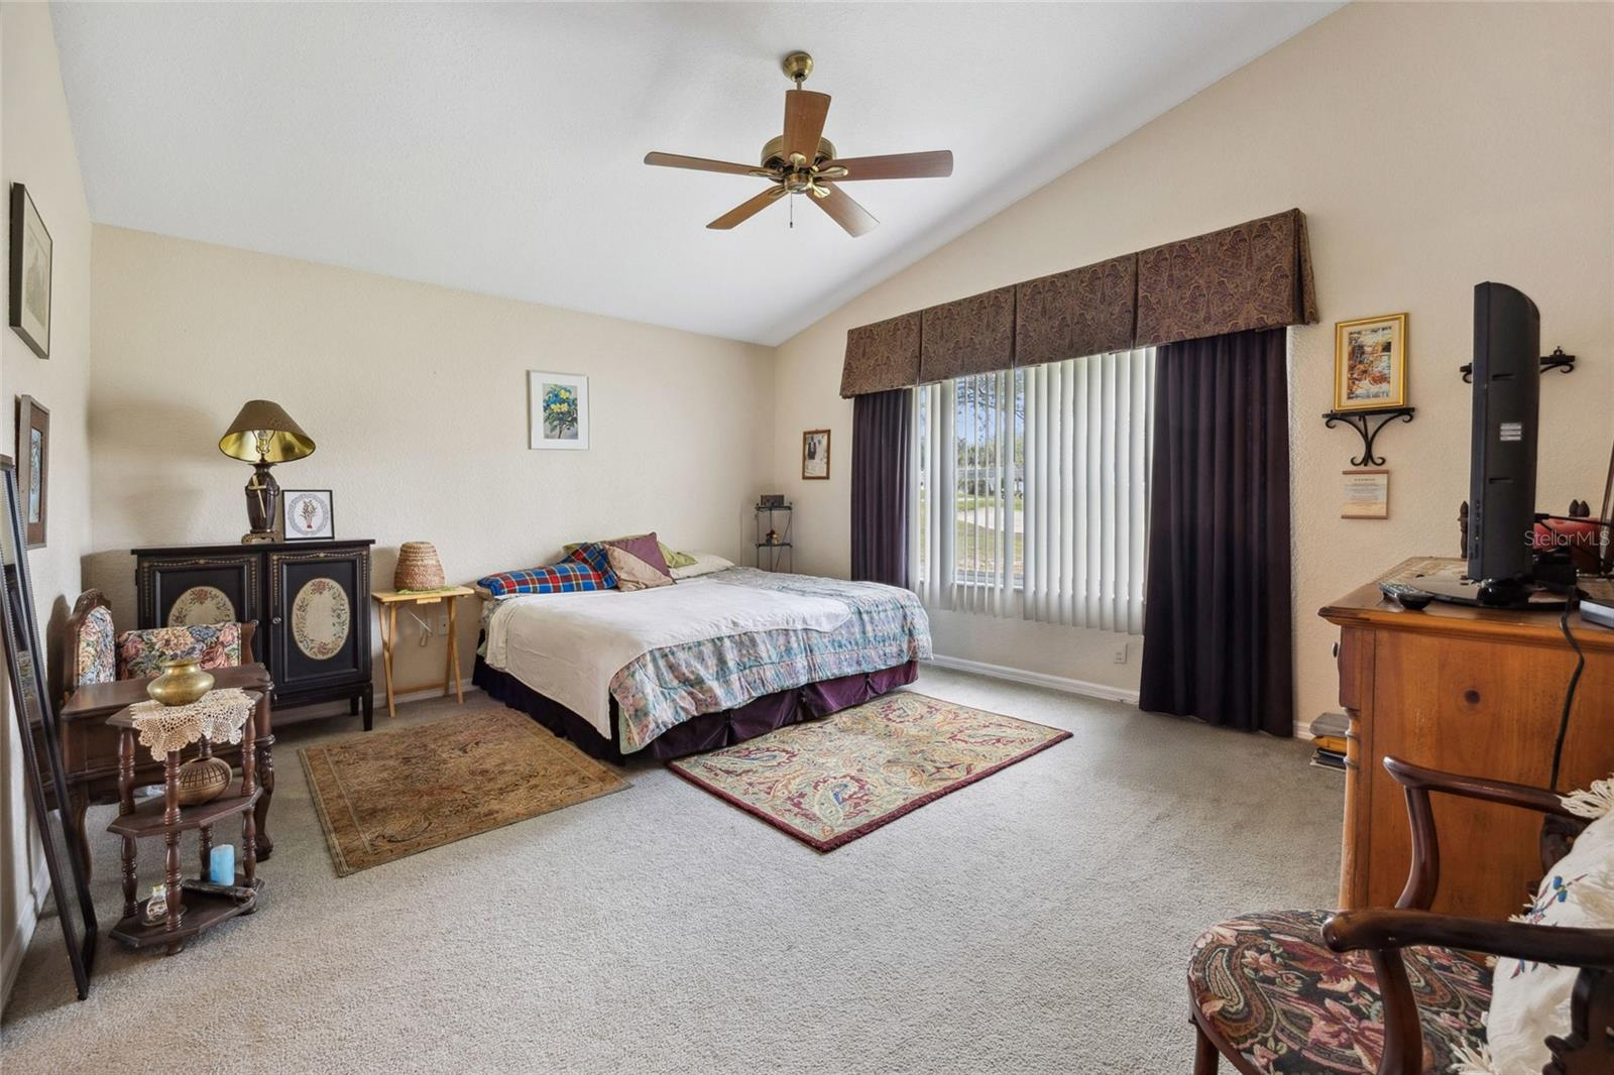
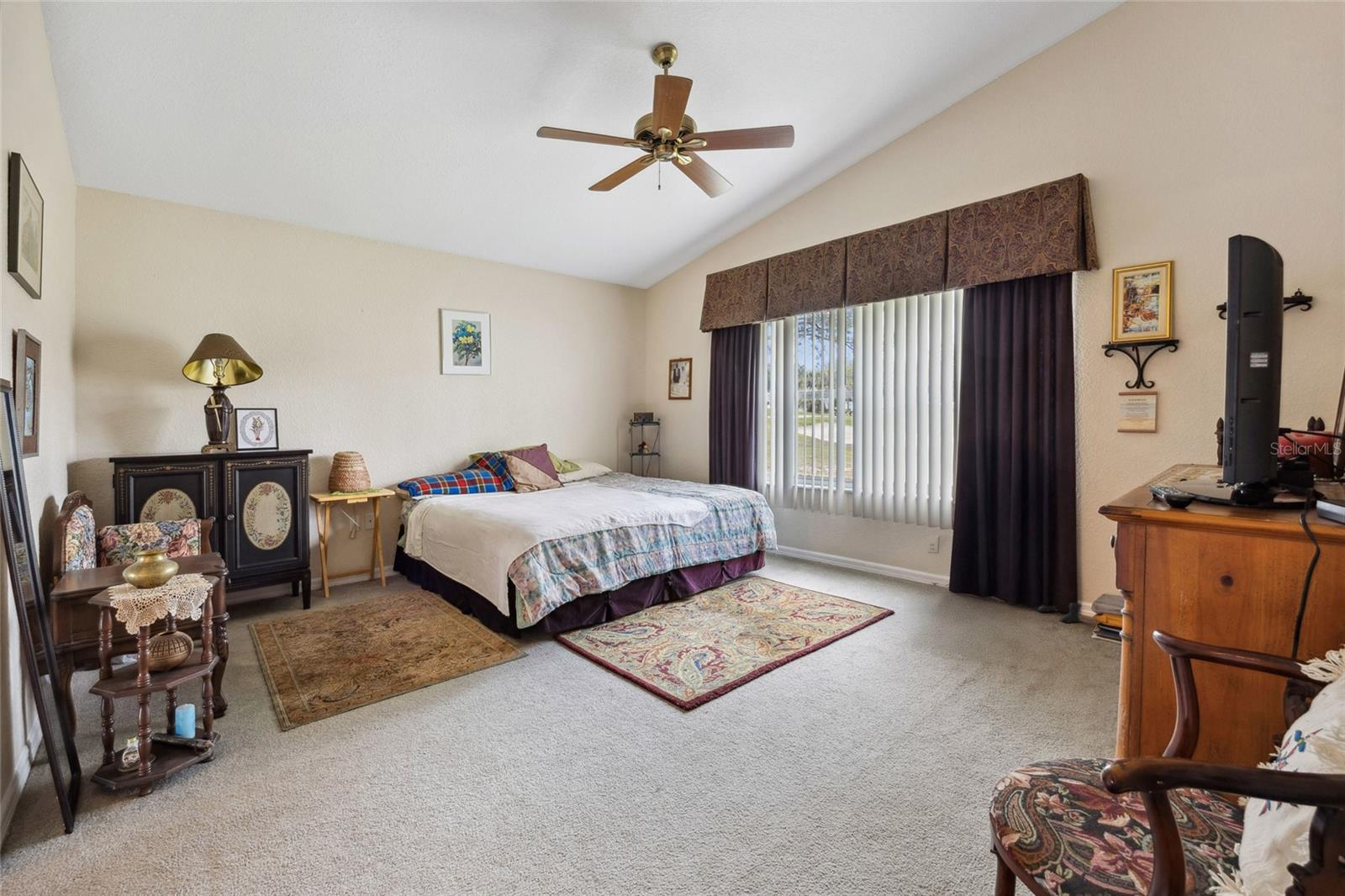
+ boots (1058, 609)
